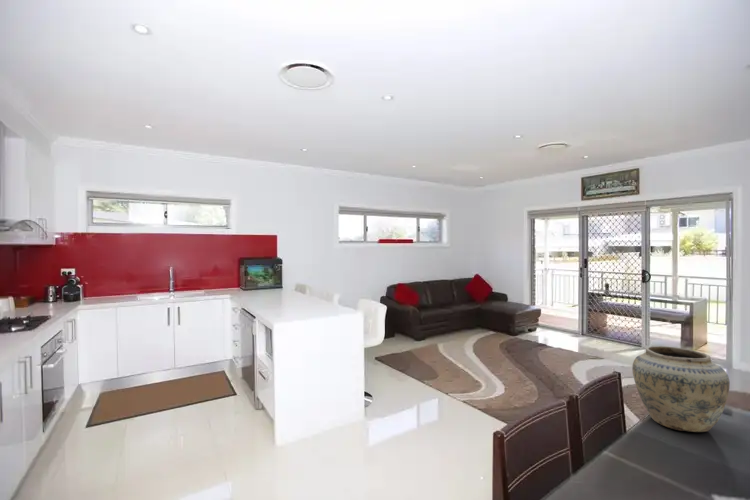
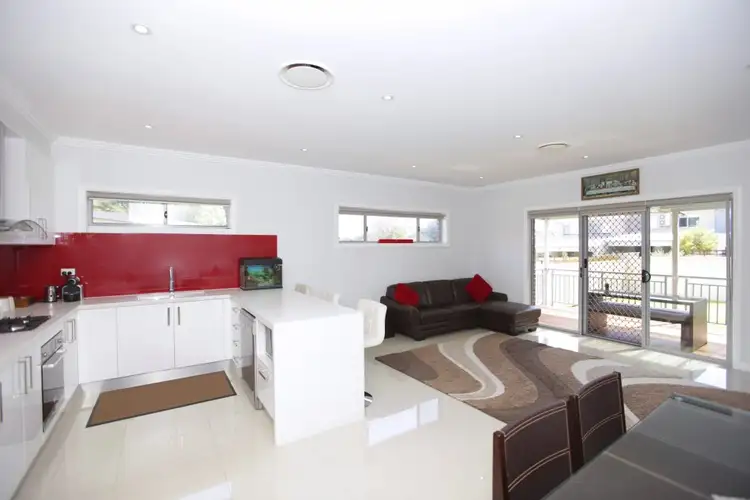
- vase (677, 387)
